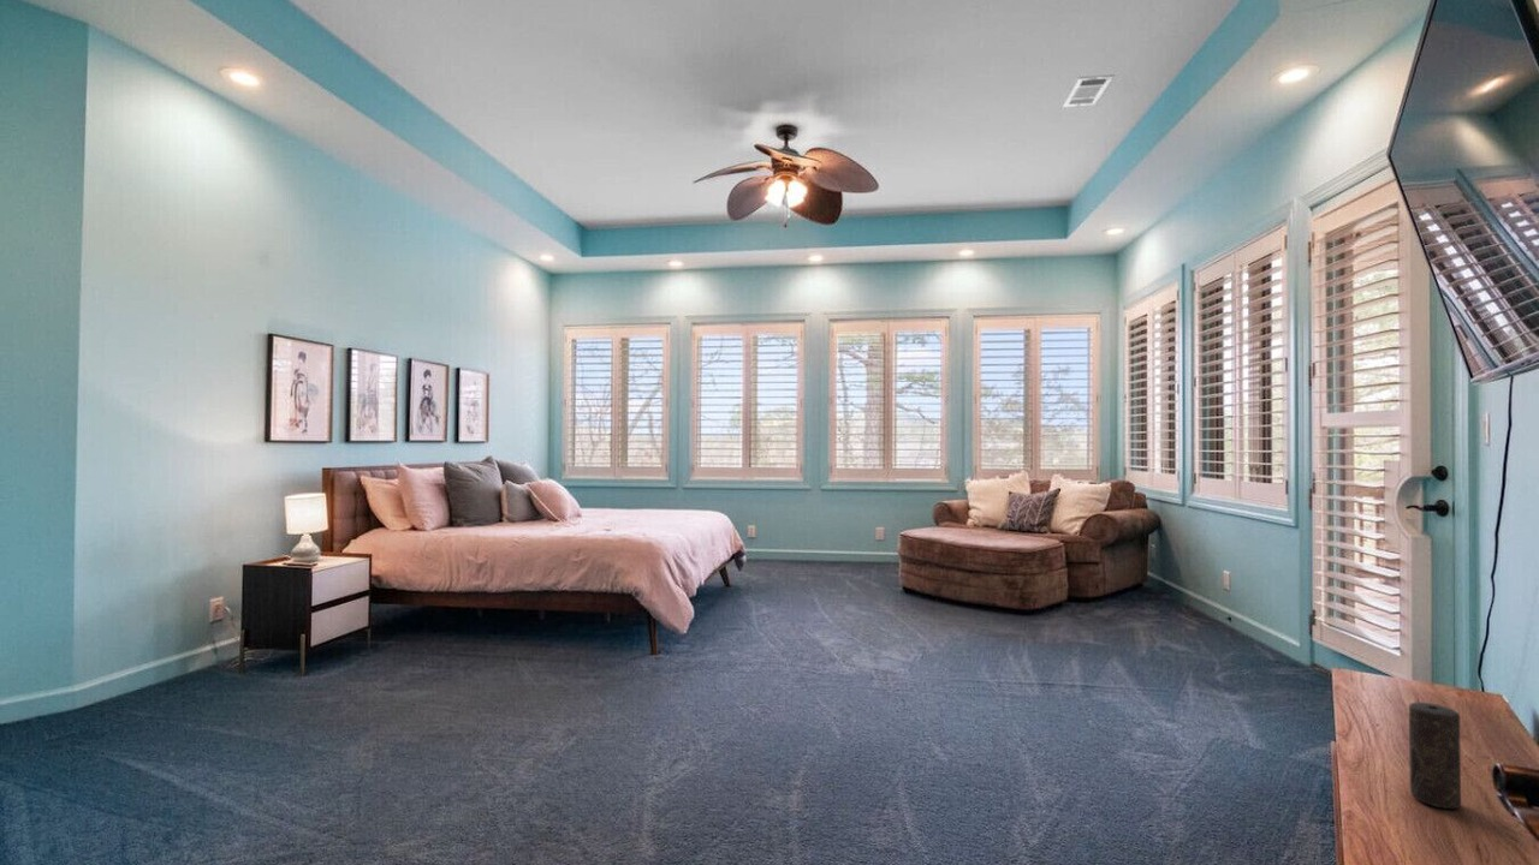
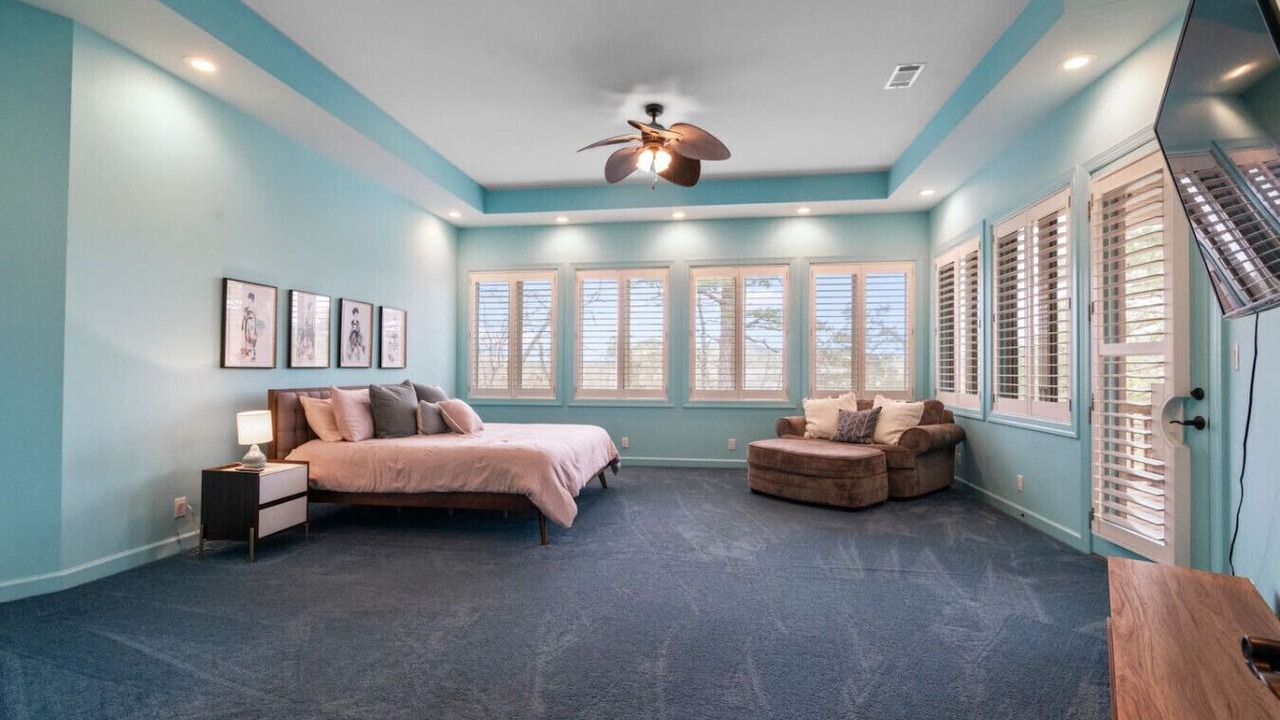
- candle (1434, 753)
